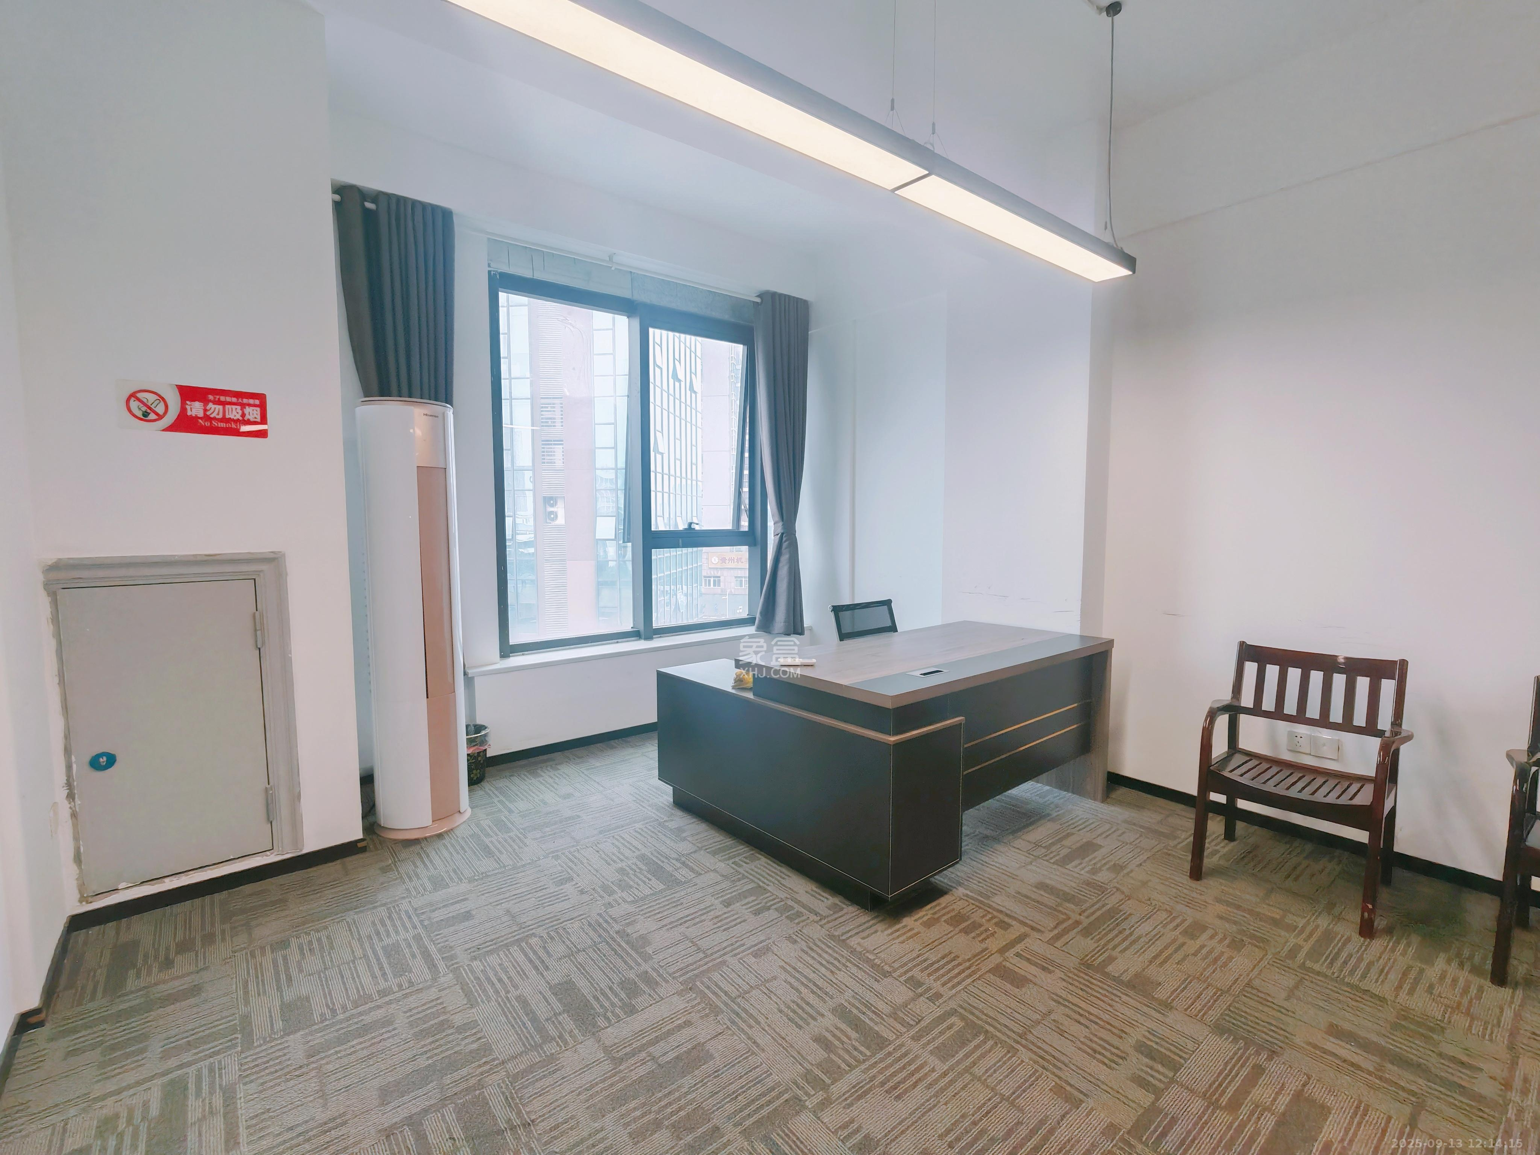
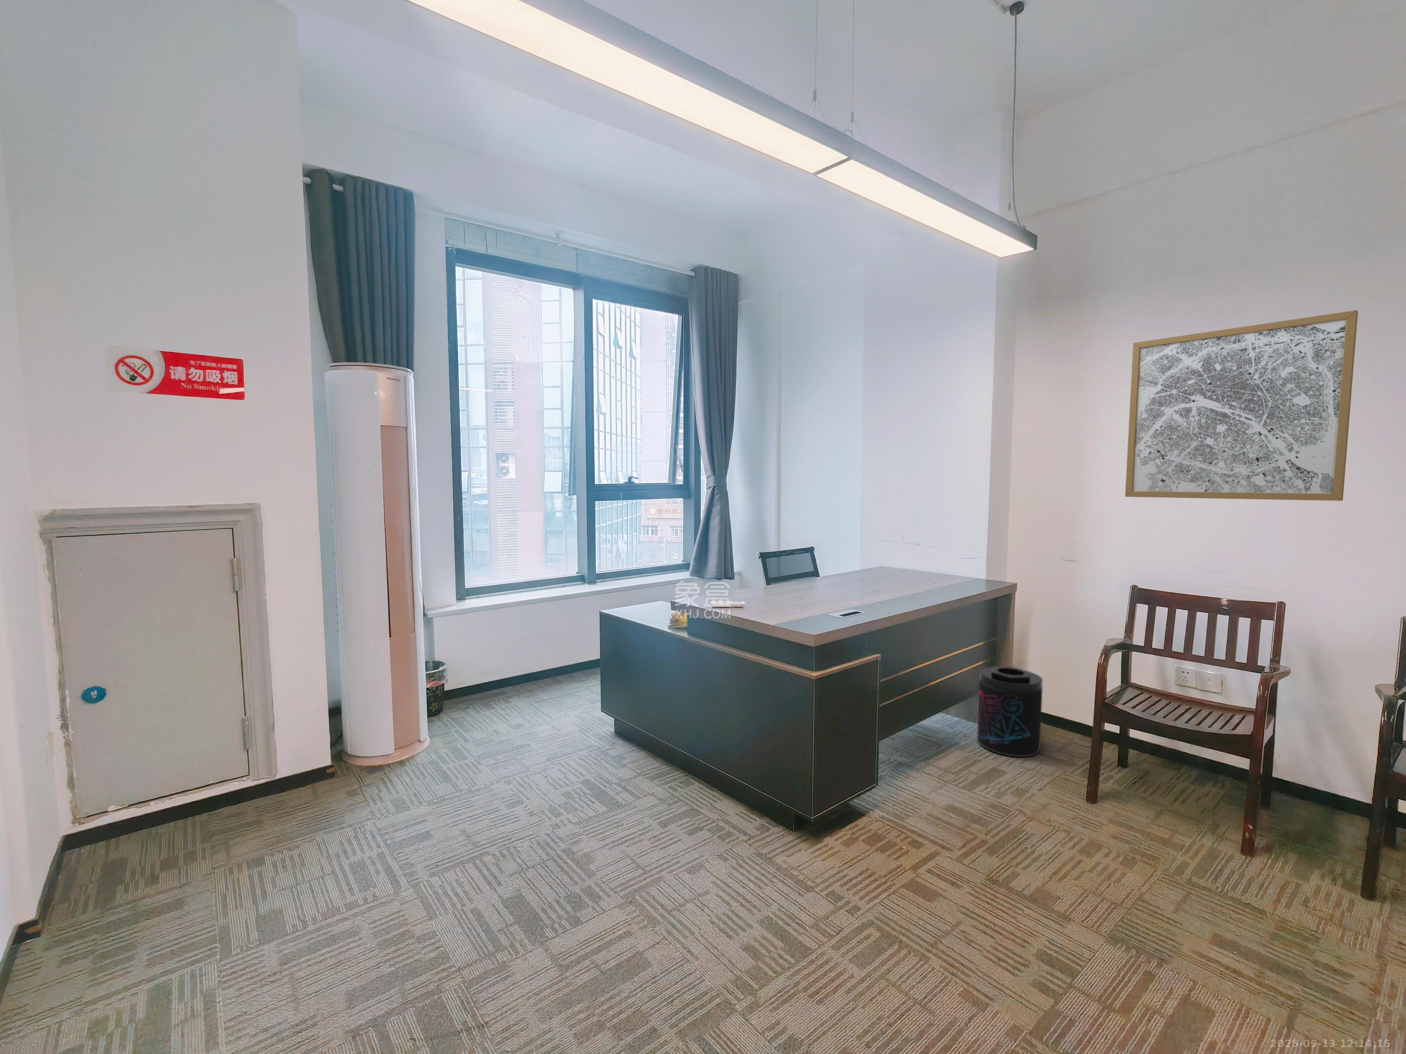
+ wall art (1228, 414)
+ supplement container (1010, 709)
